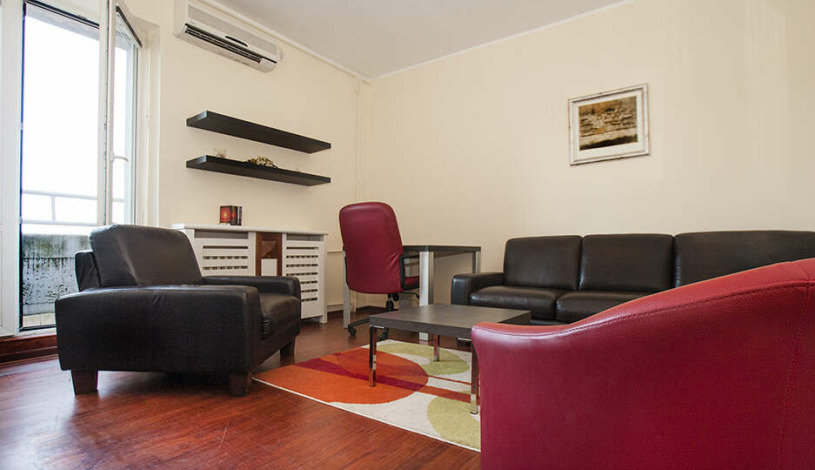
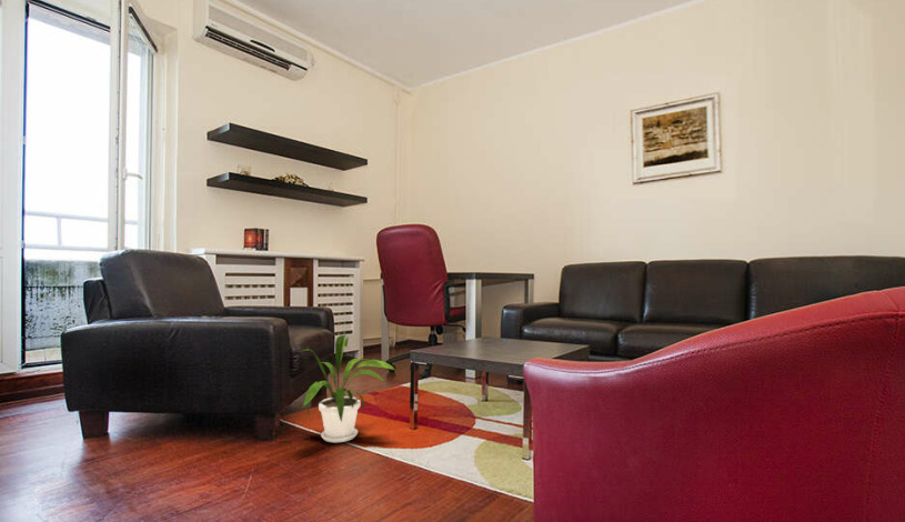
+ house plant (342, 384)
